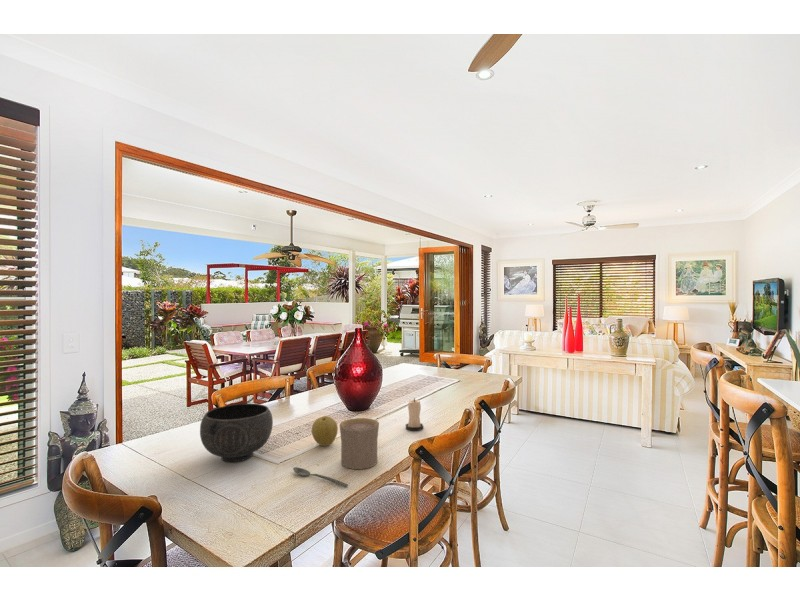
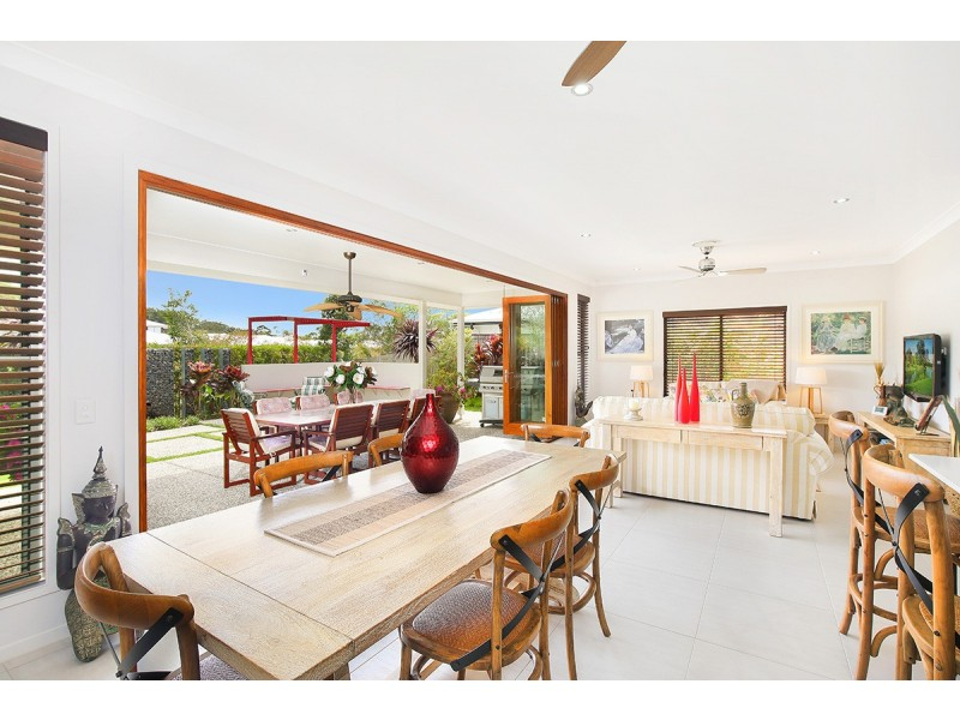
- spoon (319, 476)
- fruit (324, 430)
- bowl (237, 433)
- candle (414, 412)
- cup (359, 442)
